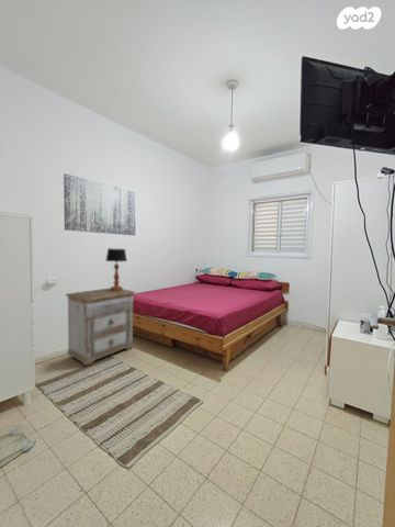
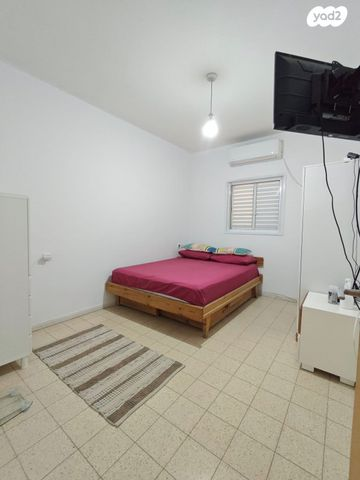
- wall art (104, 209)
- table lamp (116, 269)
- nightstand (101, 322)
